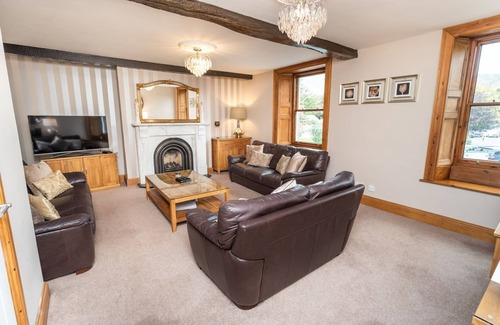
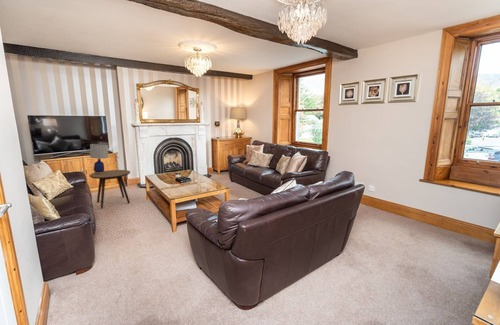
+ side table (104, 187)
+ lamp (98, 158)
